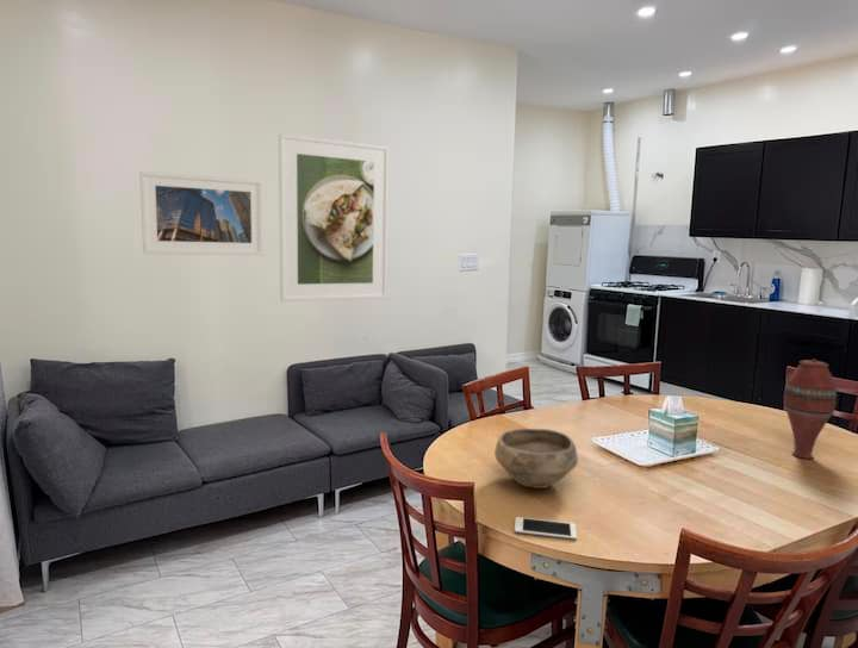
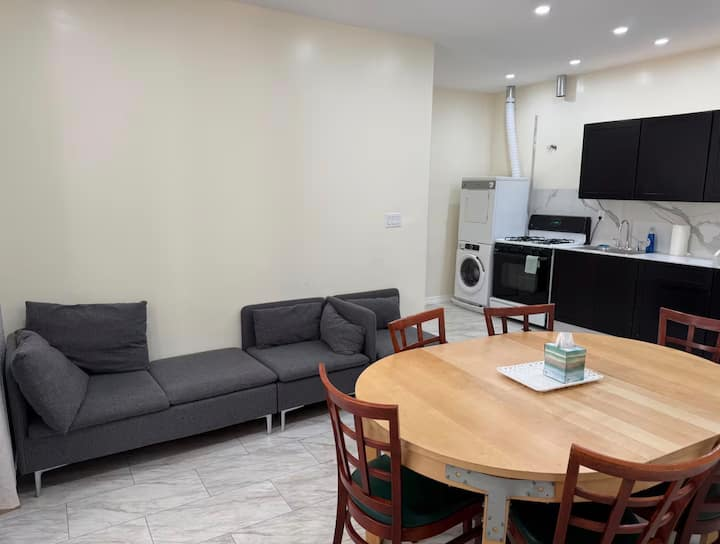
- bowl (535, 460)
- cell phone (545, 528)
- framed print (205, 216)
- vase (808, 407)
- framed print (336, 222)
